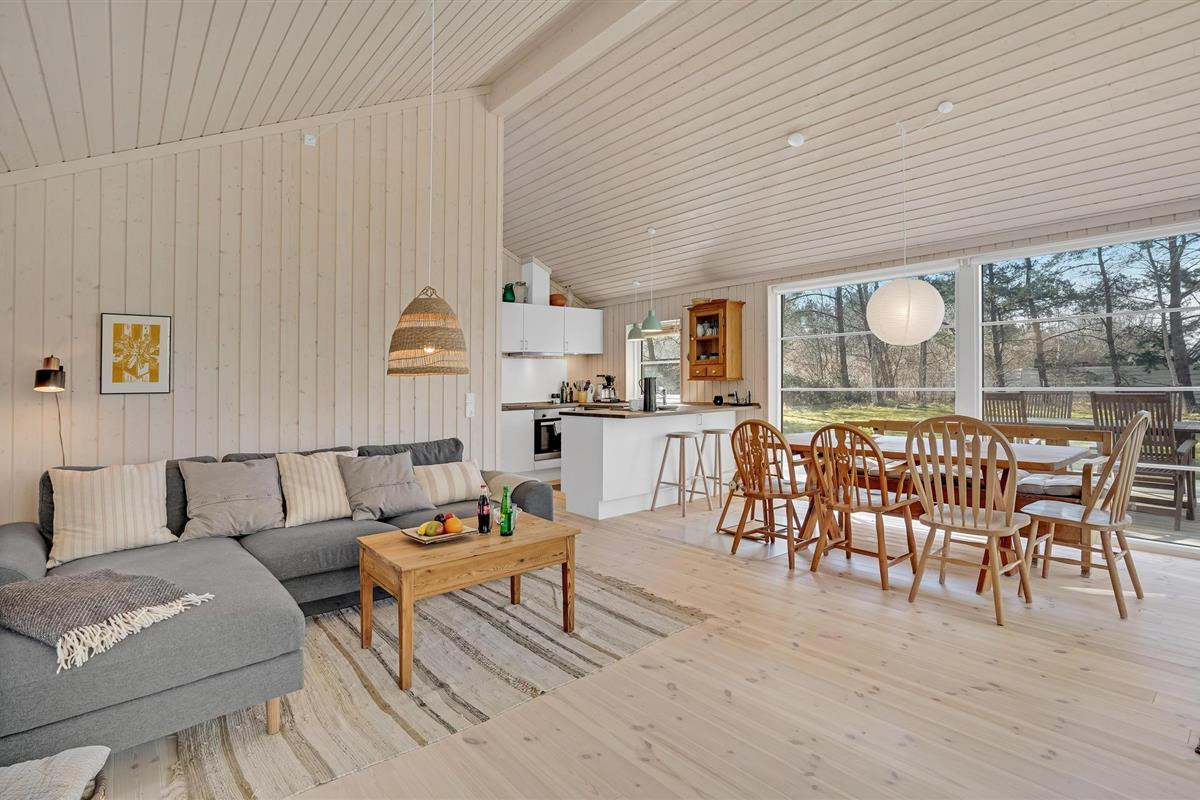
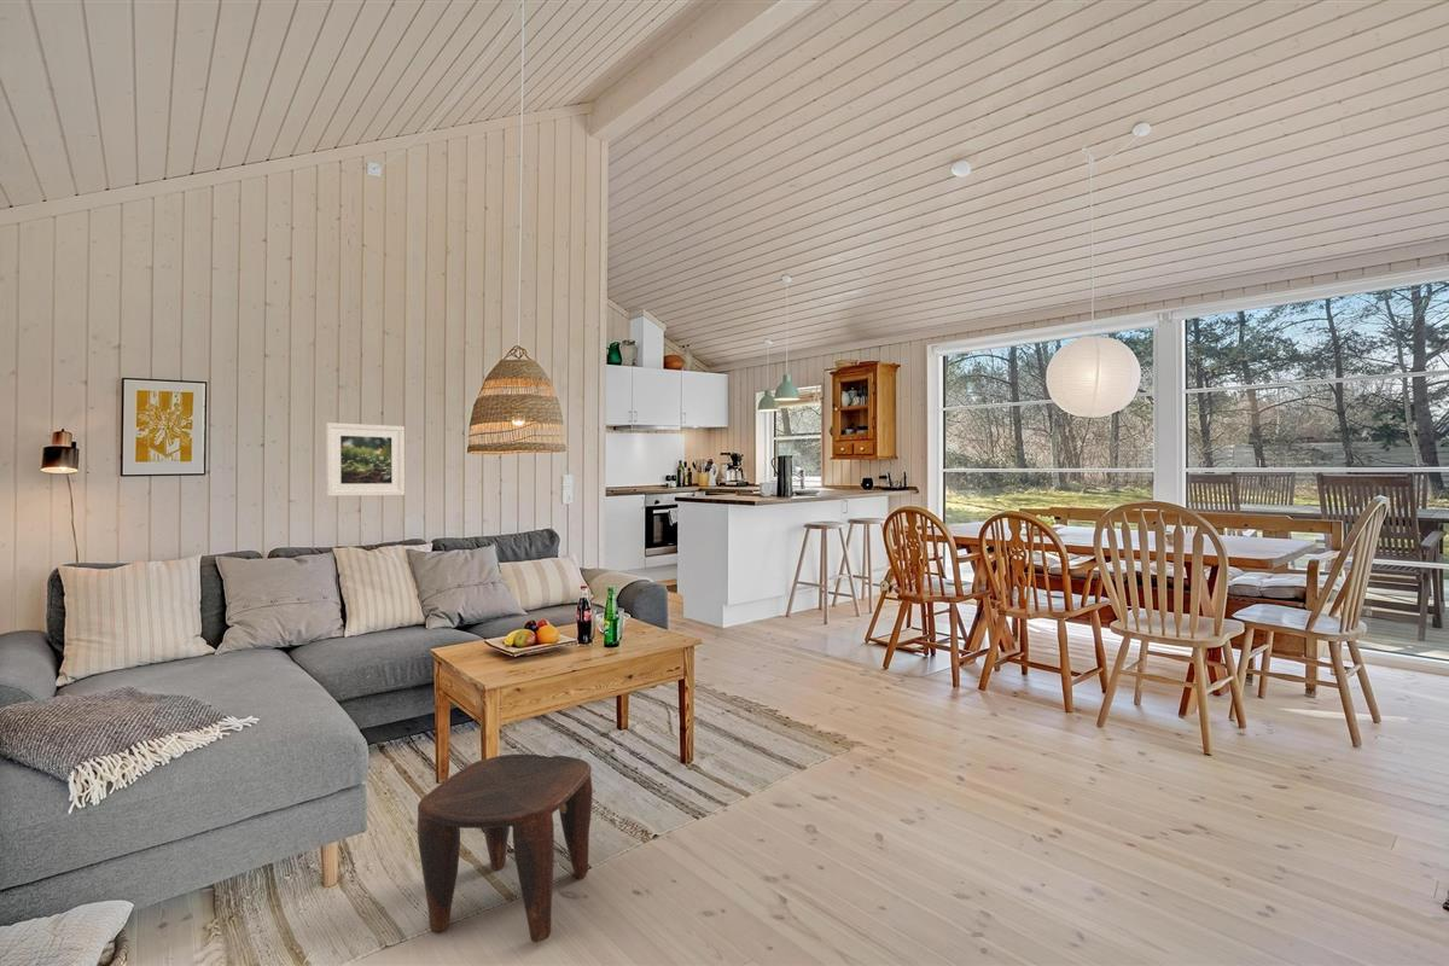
+ stool (513, 840)
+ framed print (366, 460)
